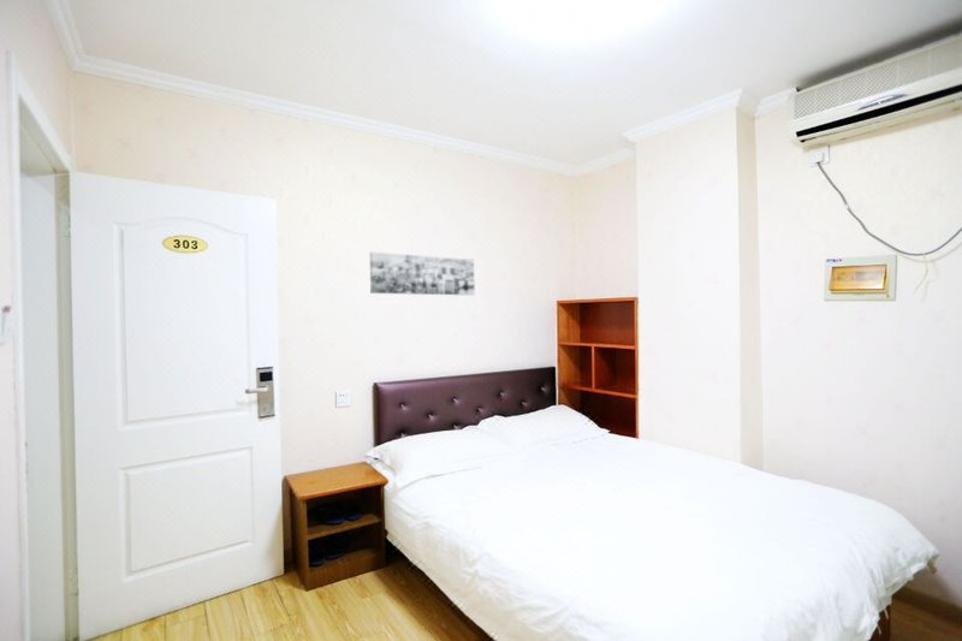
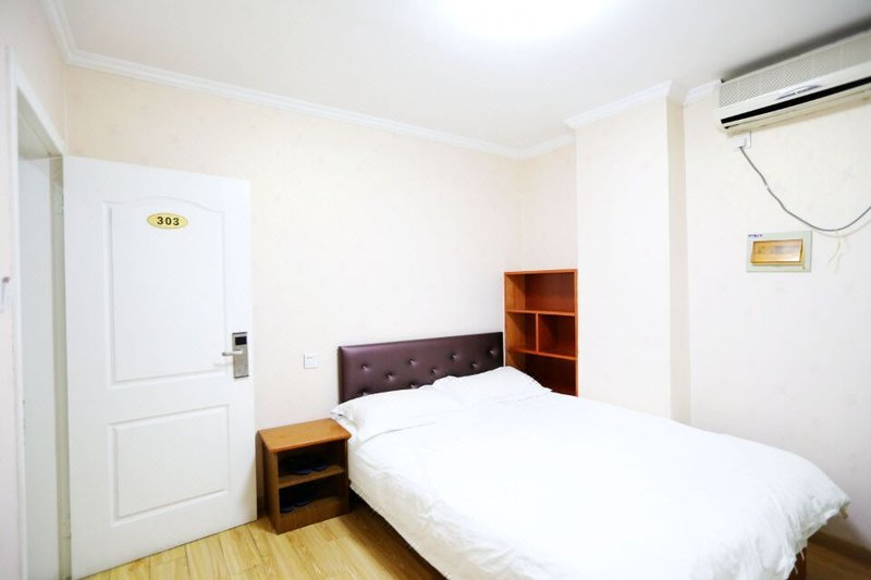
- wall art (424, 274)
